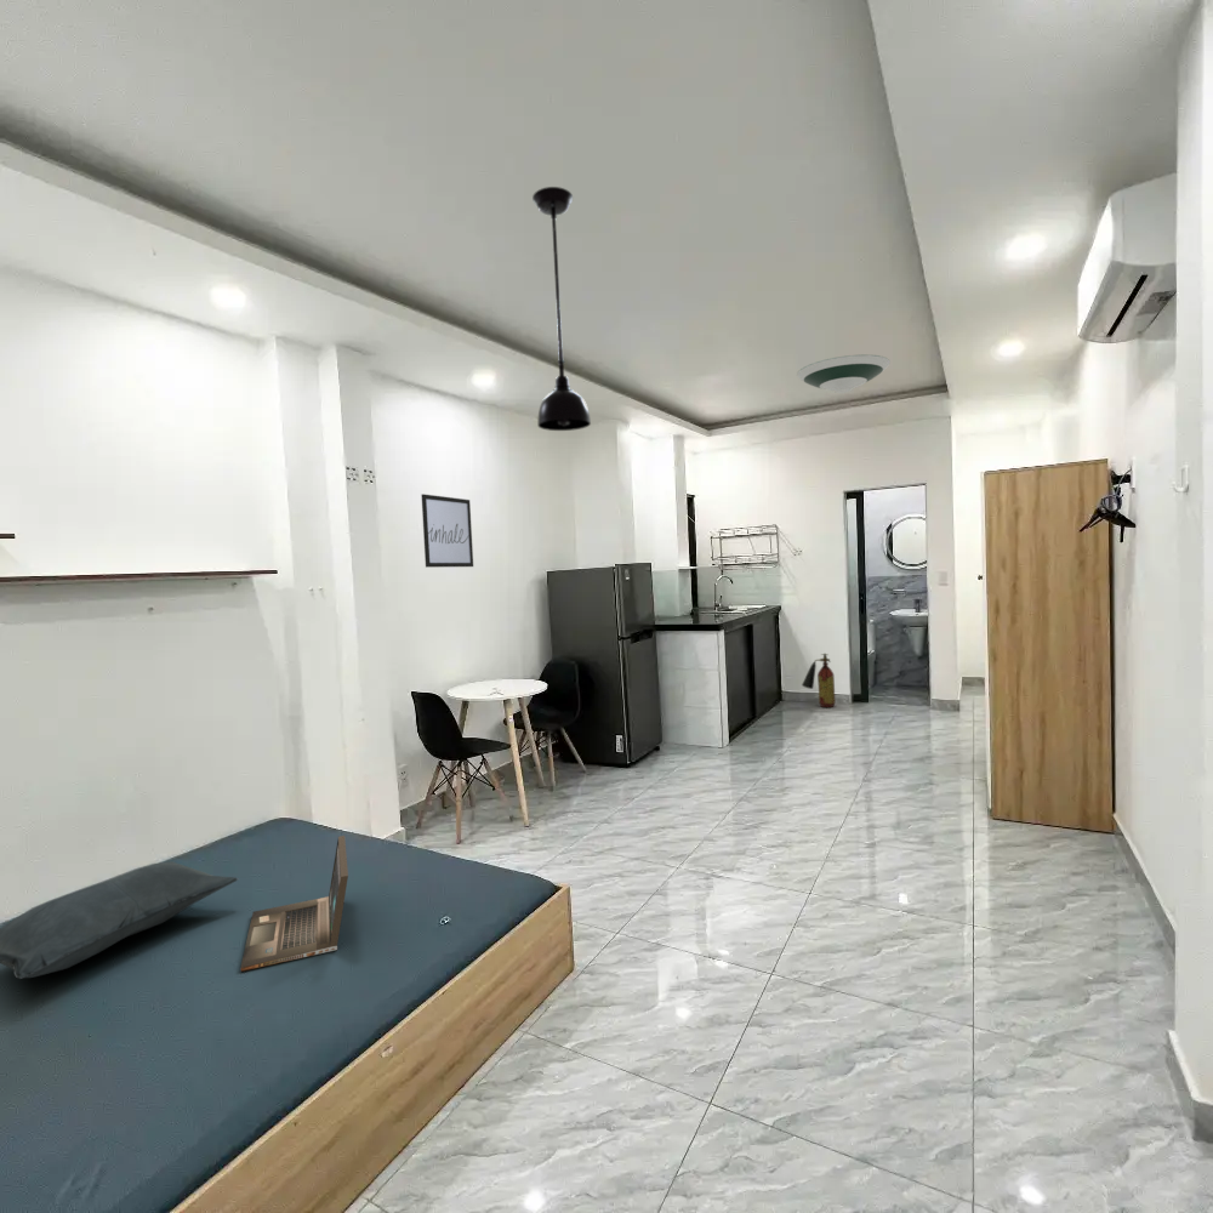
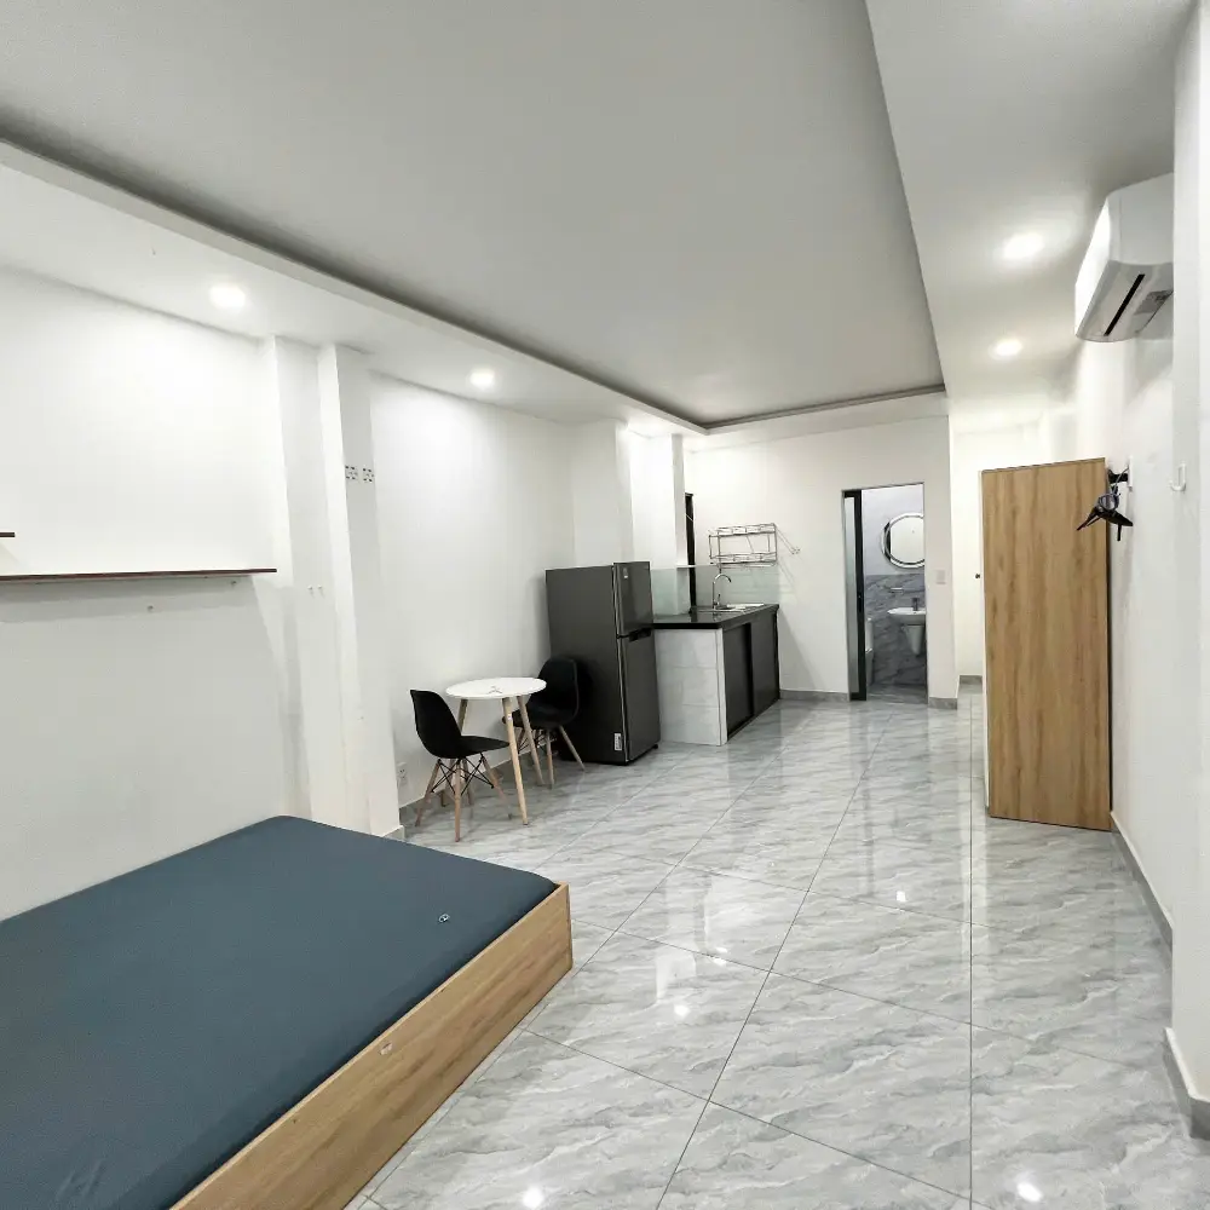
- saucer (842, 380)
- light fixture (558, 312)
- wall art (448, 531)
- fire extinguisher (818, 679)
- laptop (297, 902)
- cushion (107, 912)
